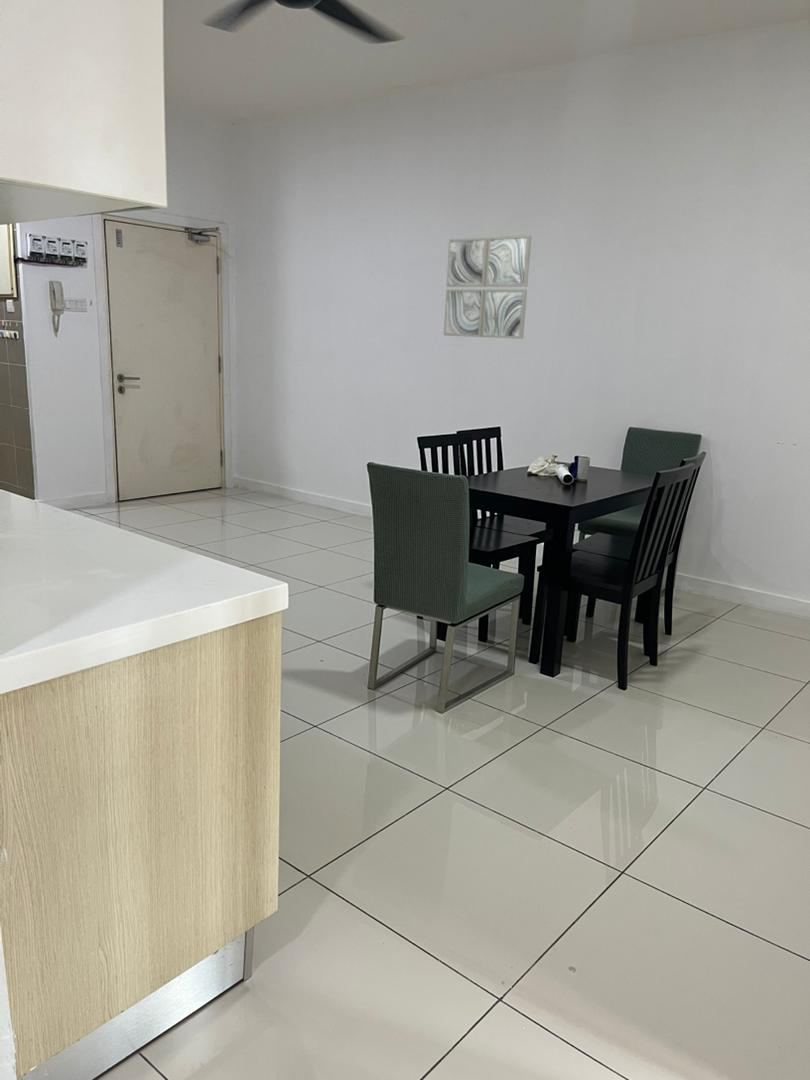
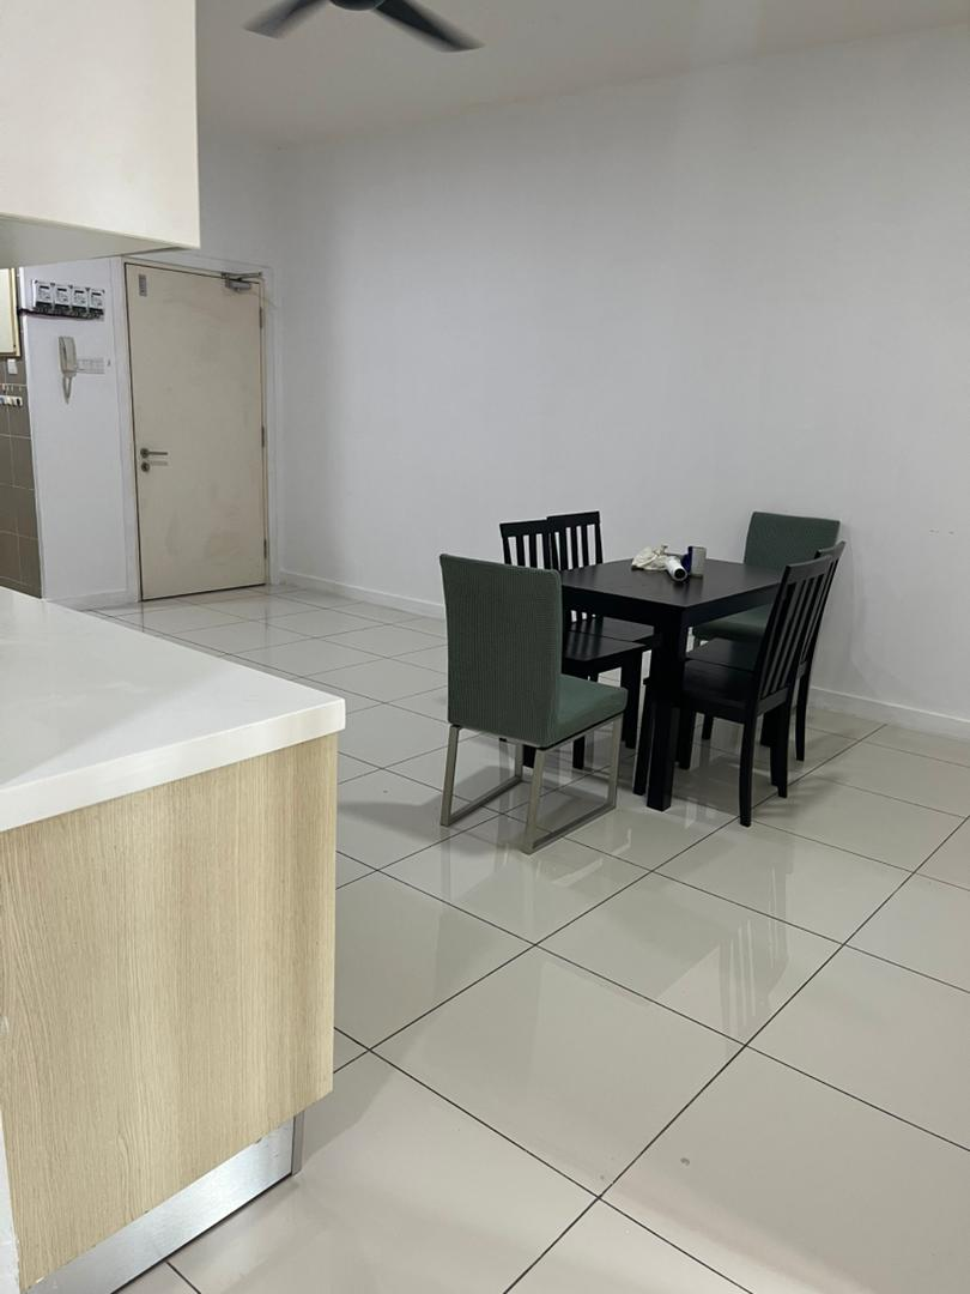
- wall art (485, 289)
